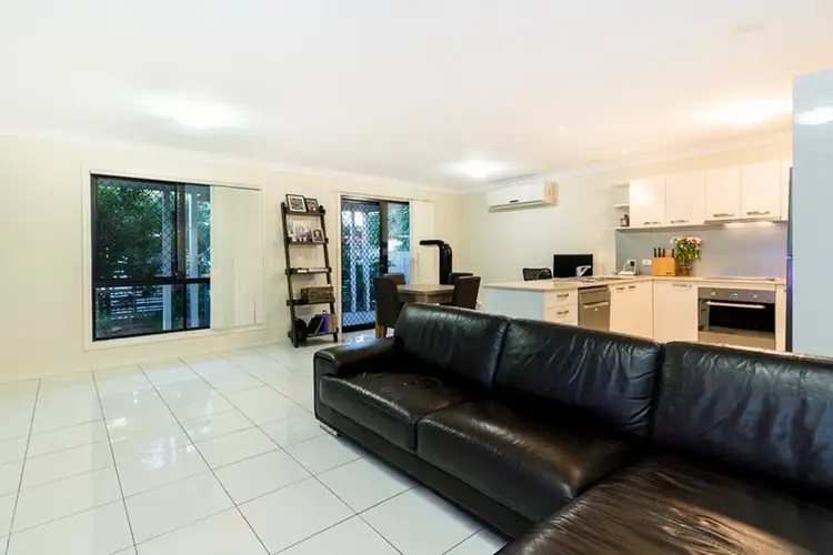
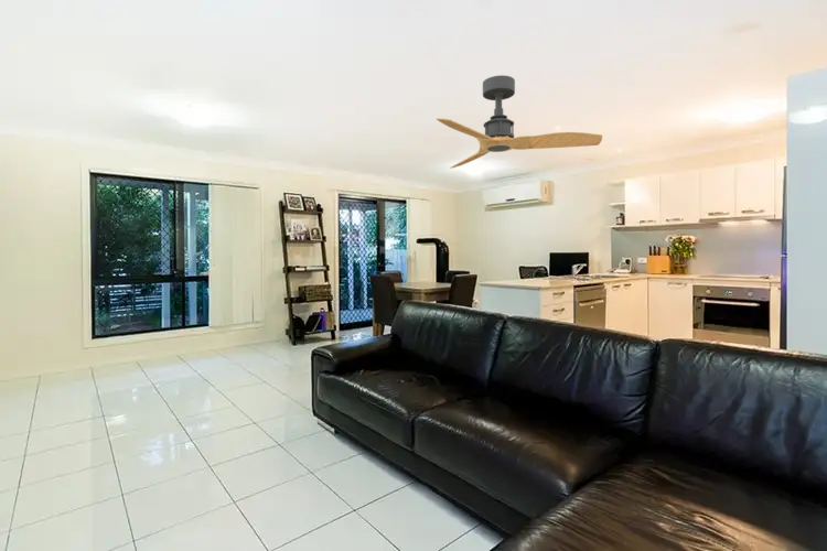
+ ceiling fan (513, 121)
